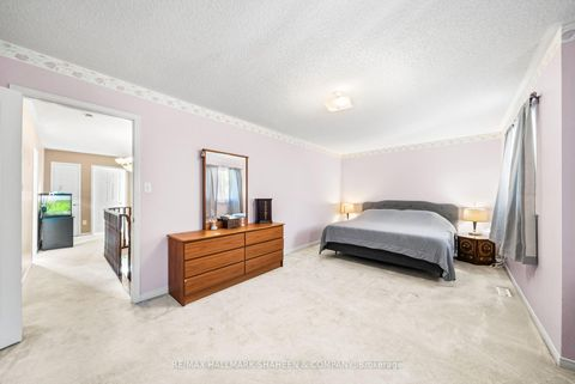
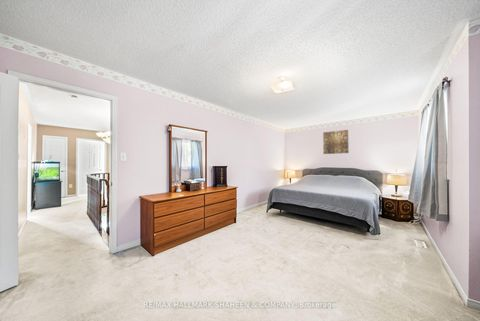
+ wall art (335, 142)
